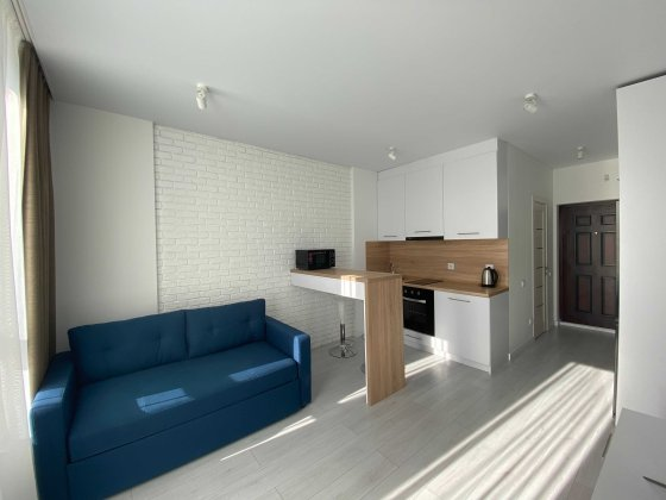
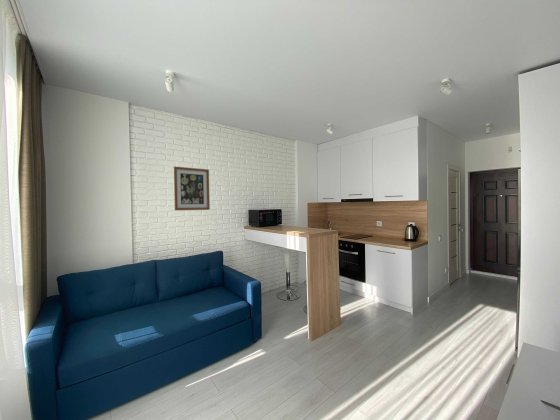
+ wall art (192, 189)
